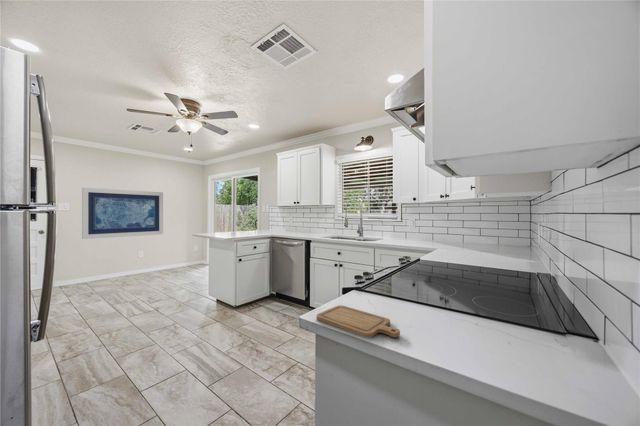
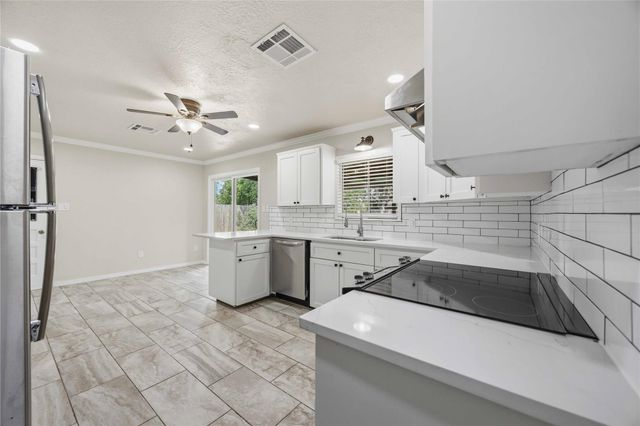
- wall art (126, 213)
- chopping board (359, 321)
